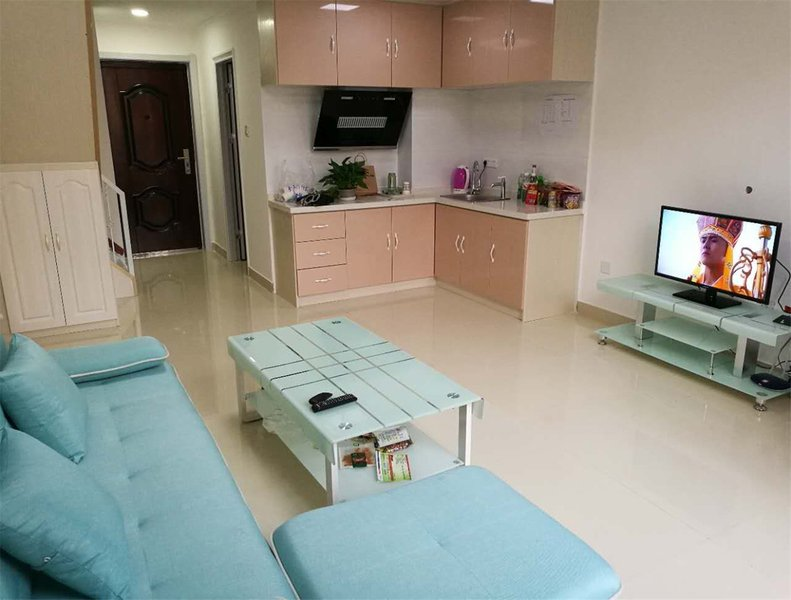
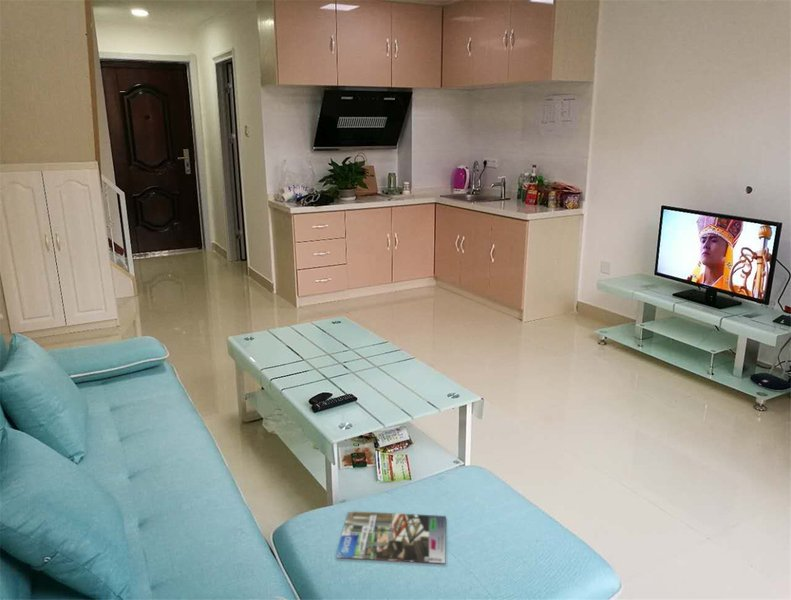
+ magazine (393, 535)
